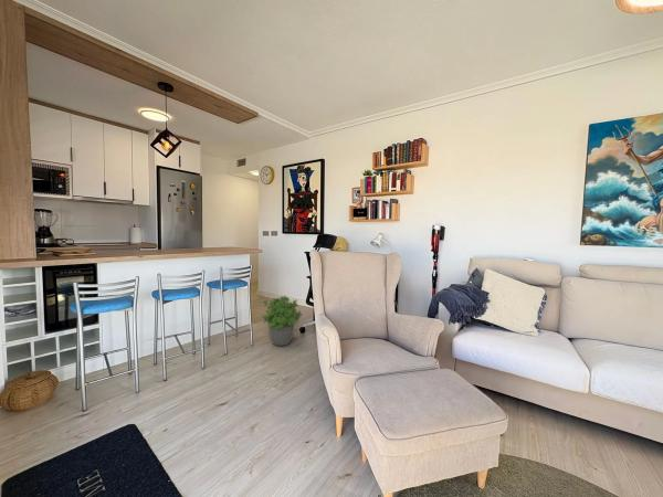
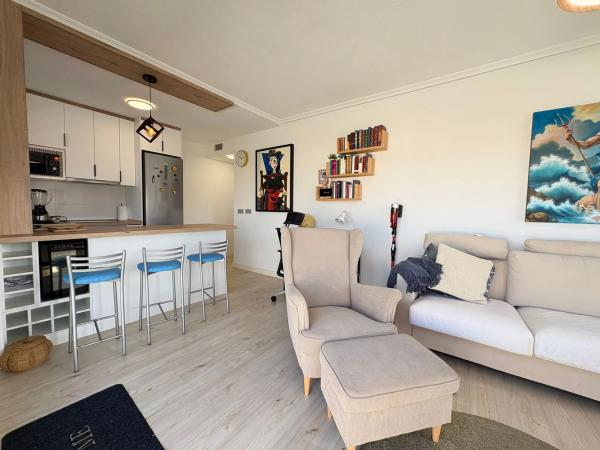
- potted plant (282, 319)
